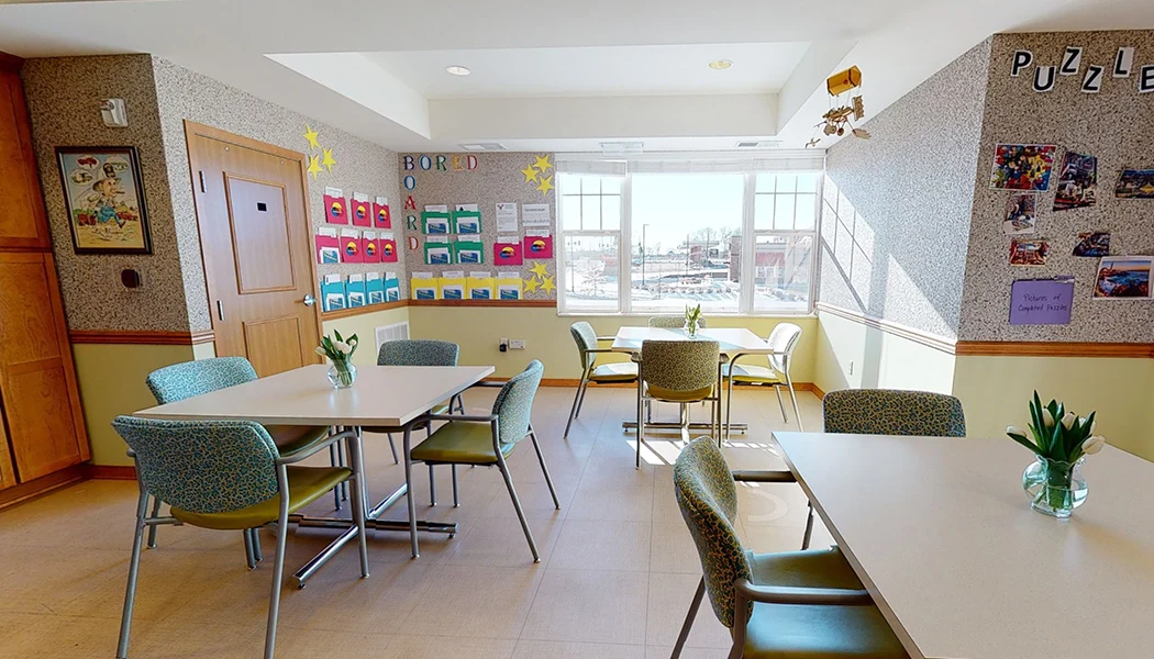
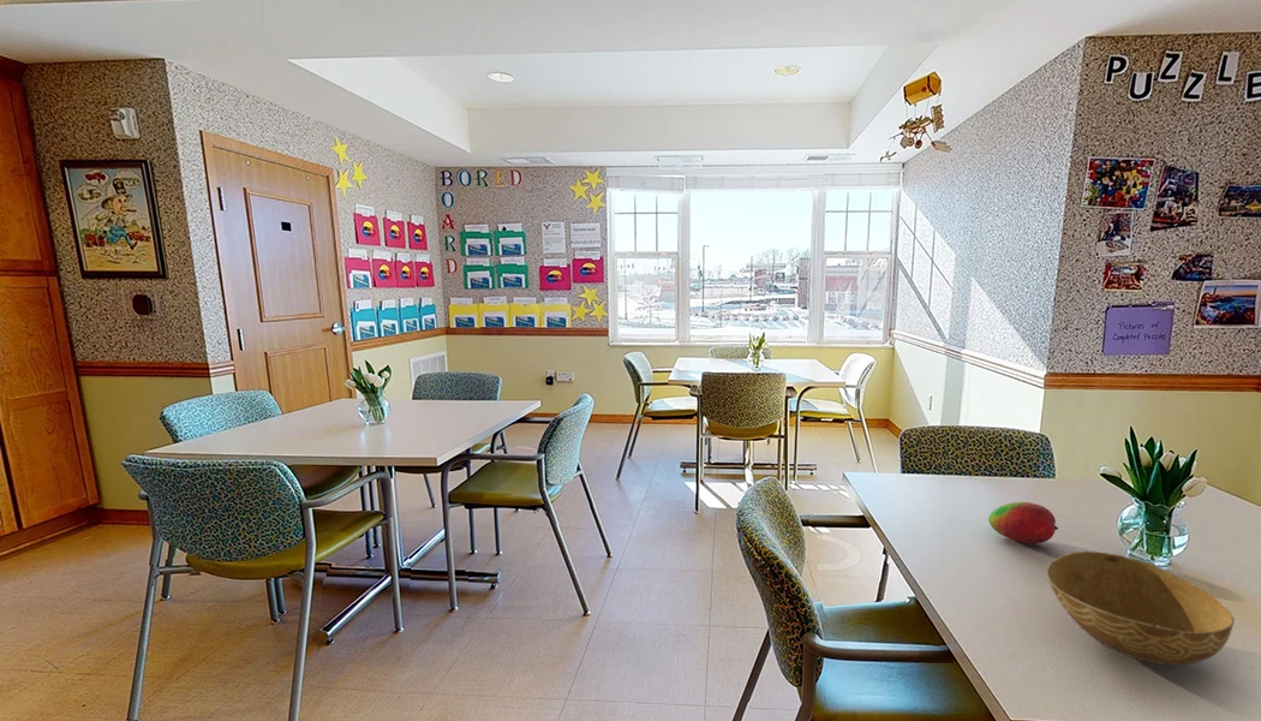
+ bowl (1128, 612)
+ fruit (1022, 520)
